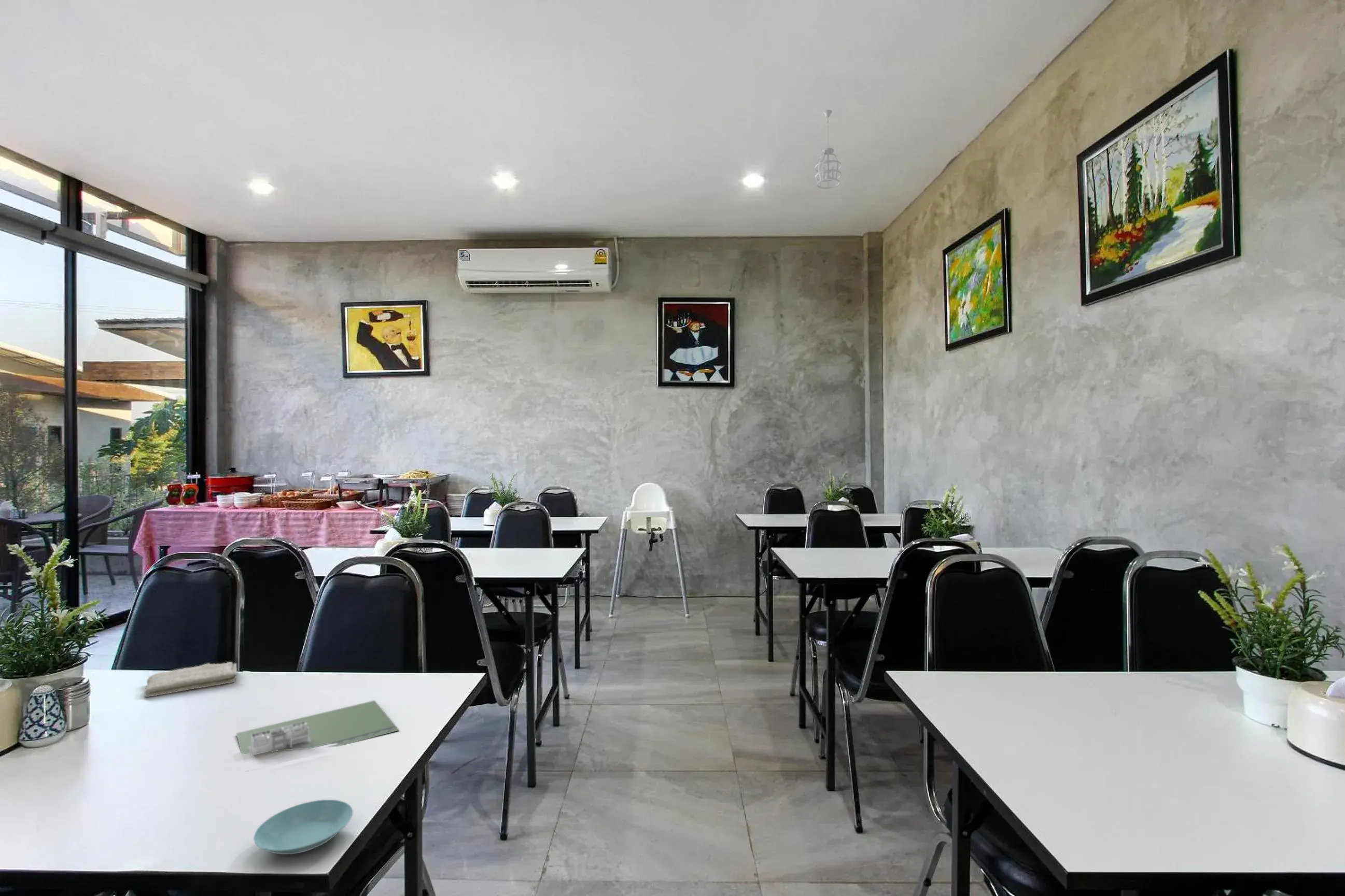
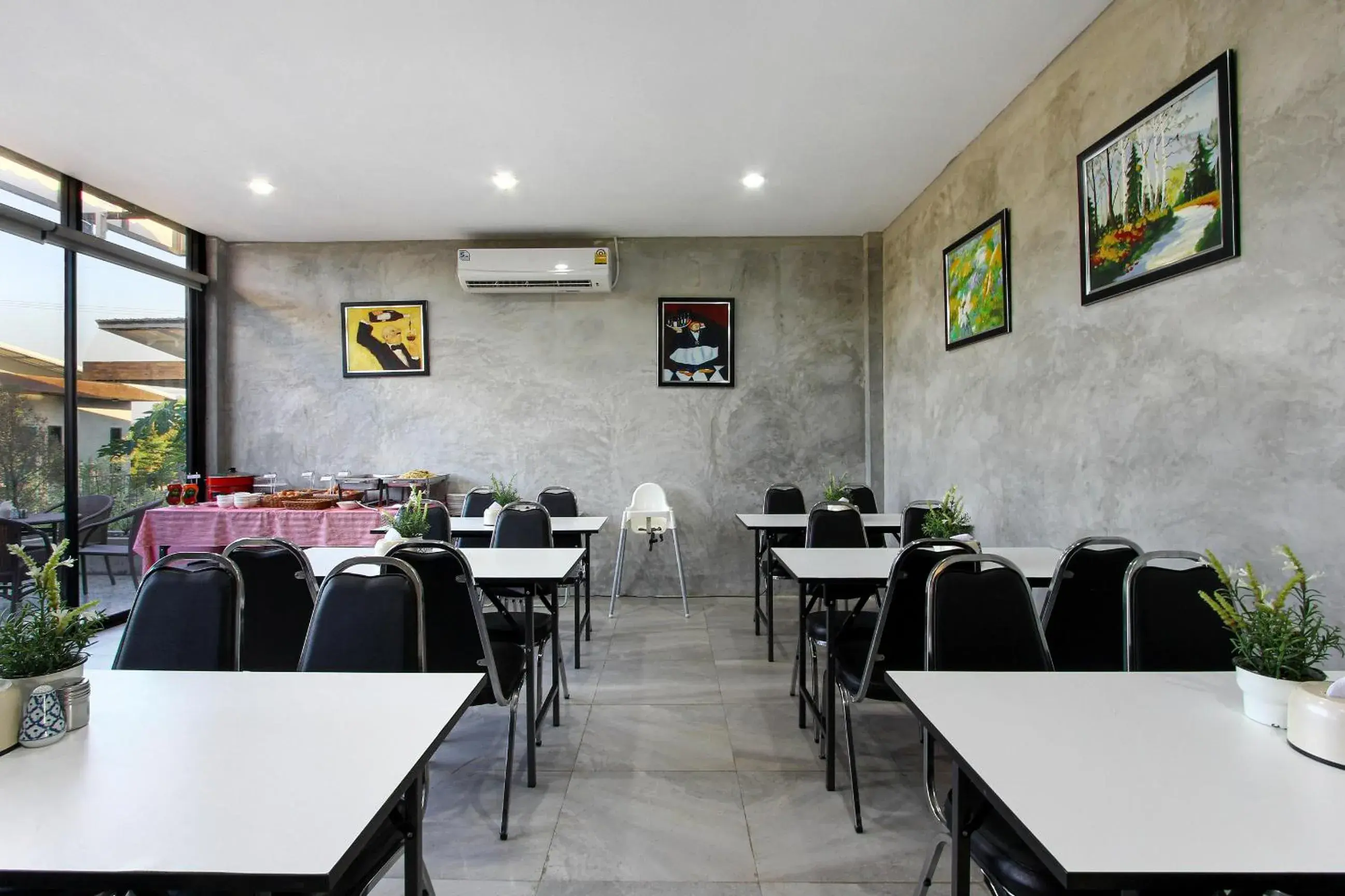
- washcloth (193, 678)
- architectural model (318, 724)
- pendant light (828, 148)
- saucer (305, 831)
